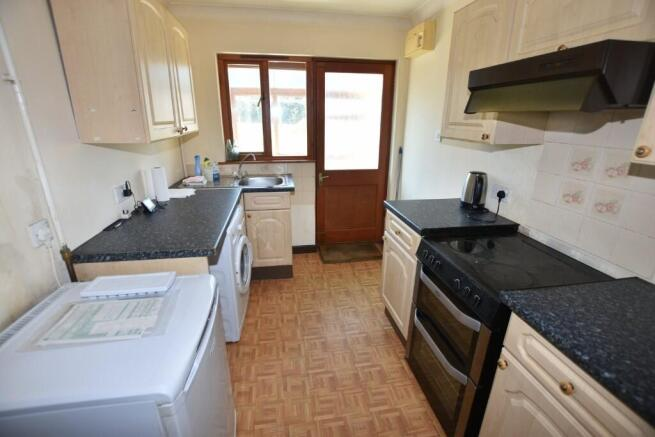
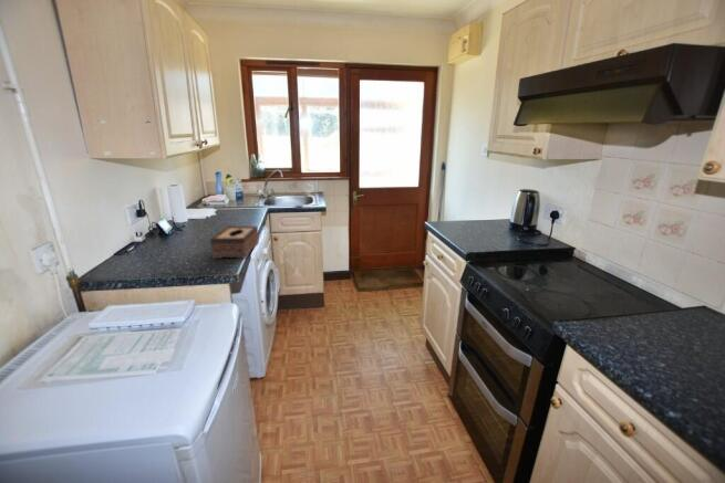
+ tissue box (236, 241)
